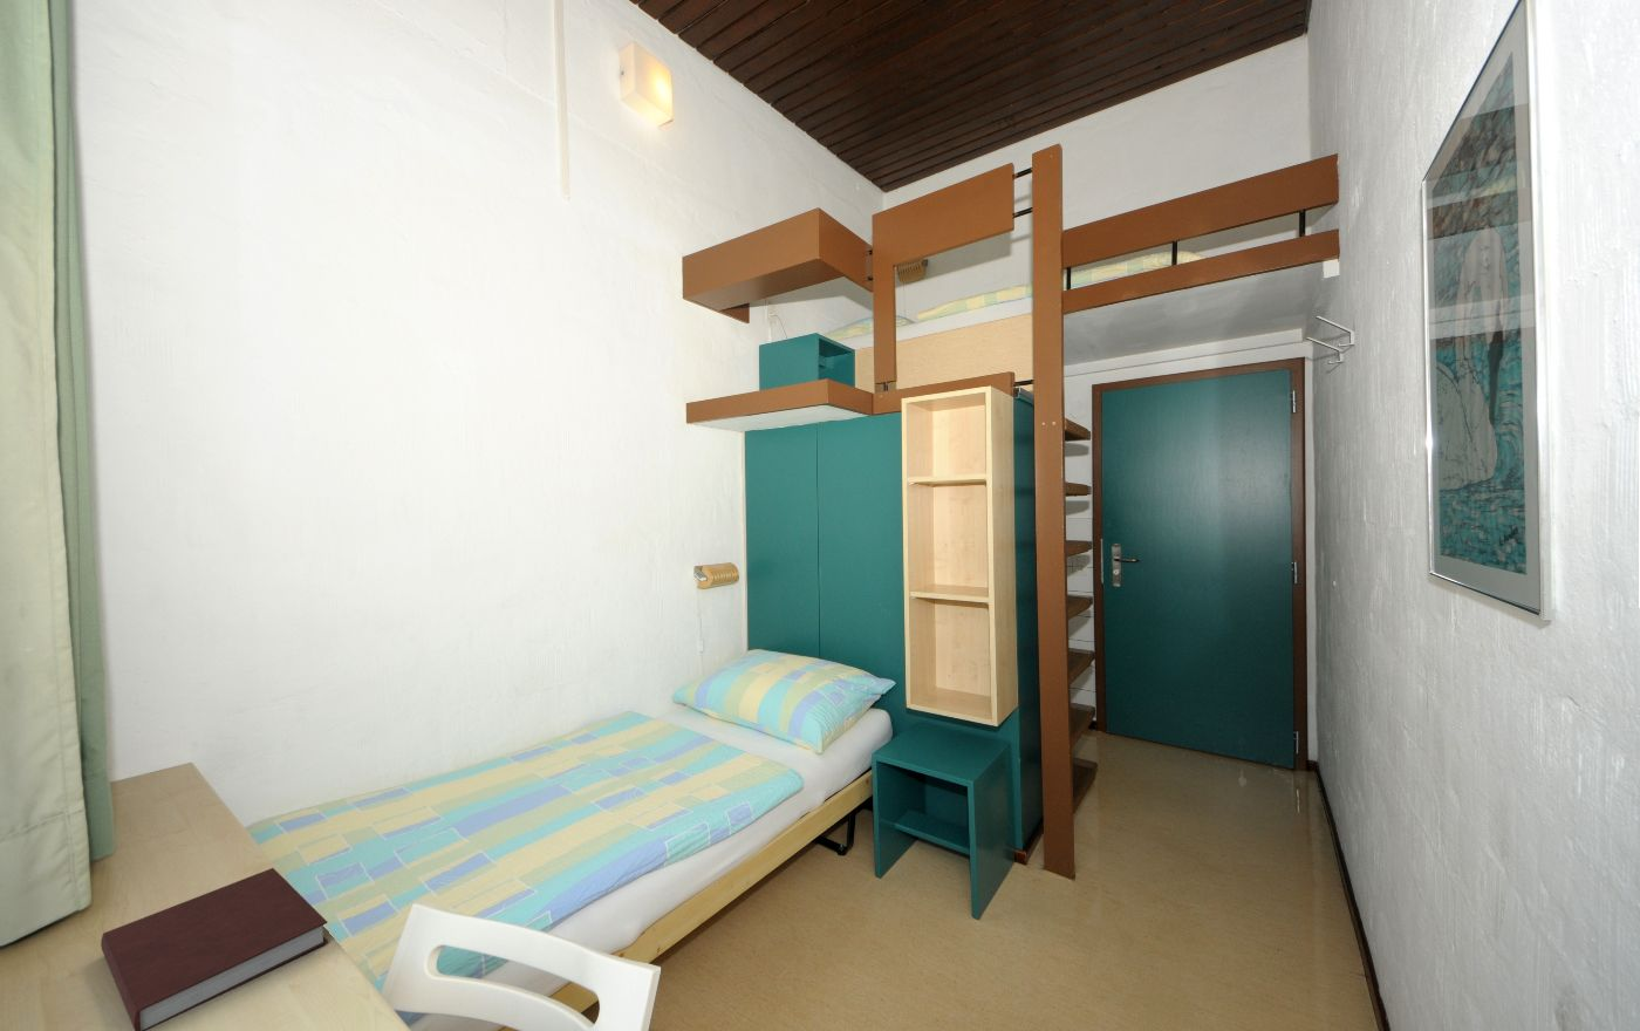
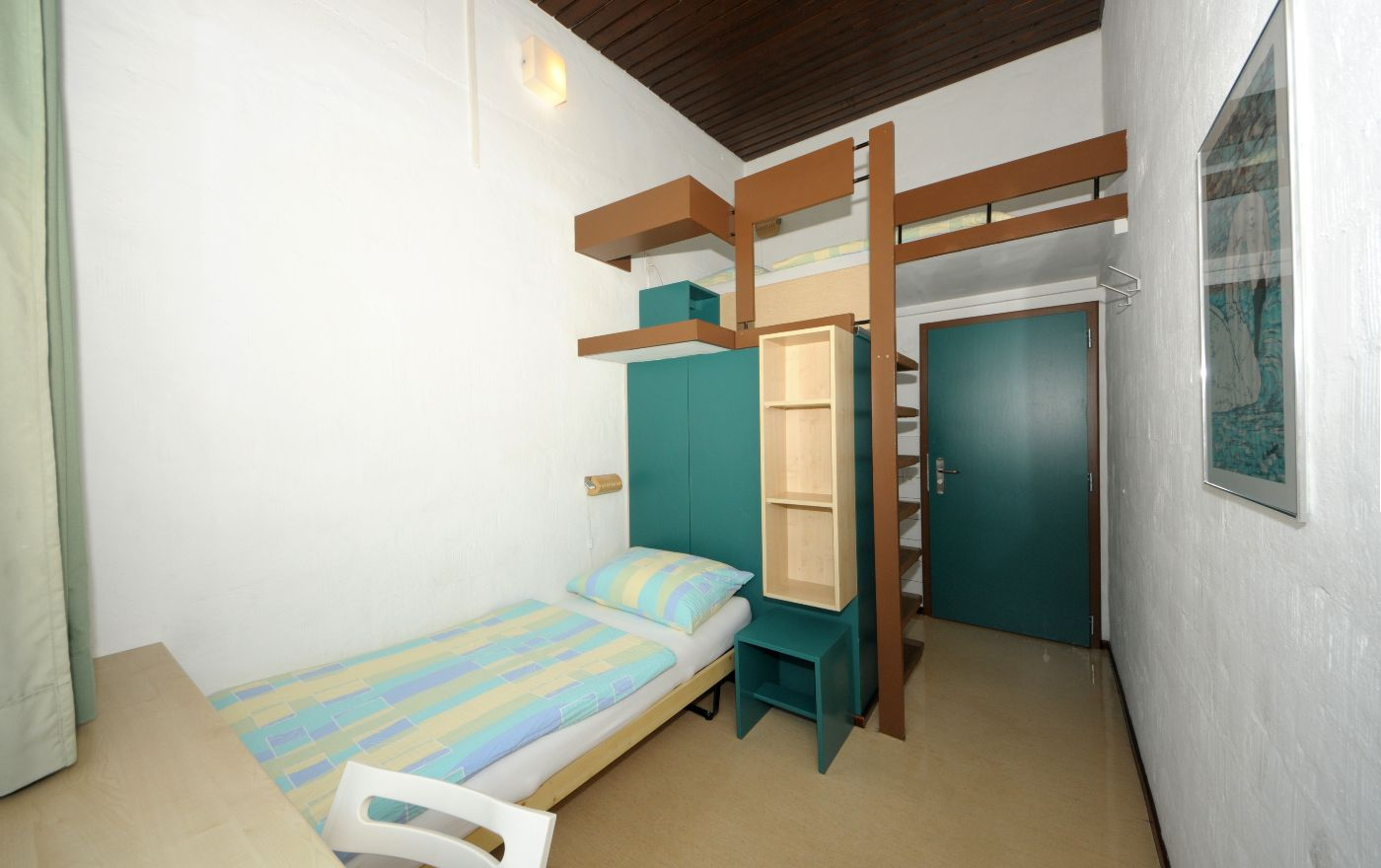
- notebook (216, 937)
